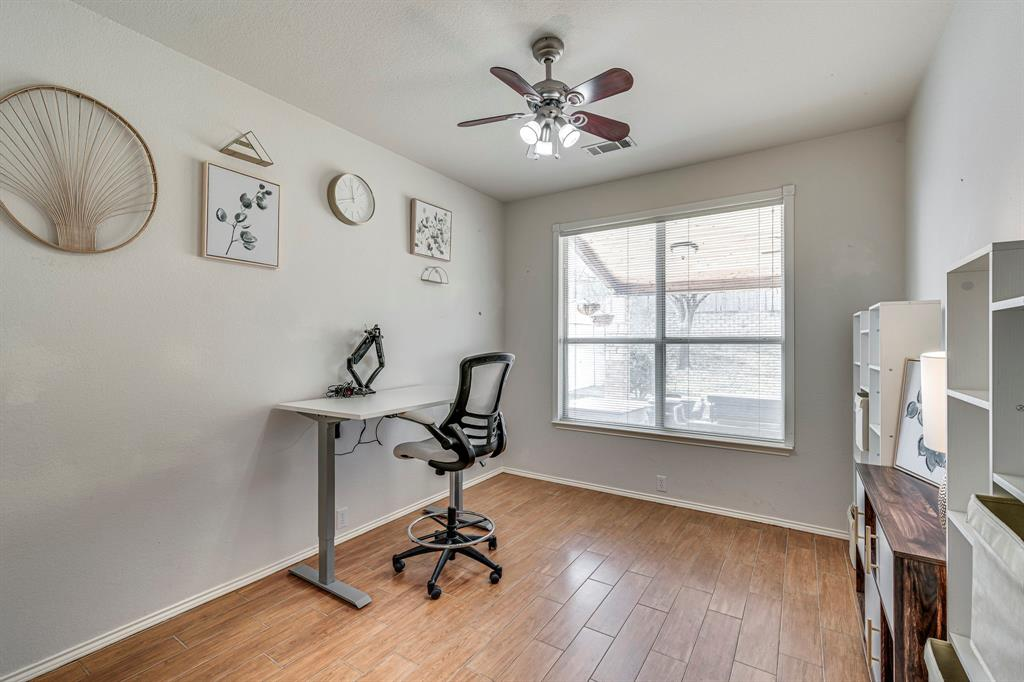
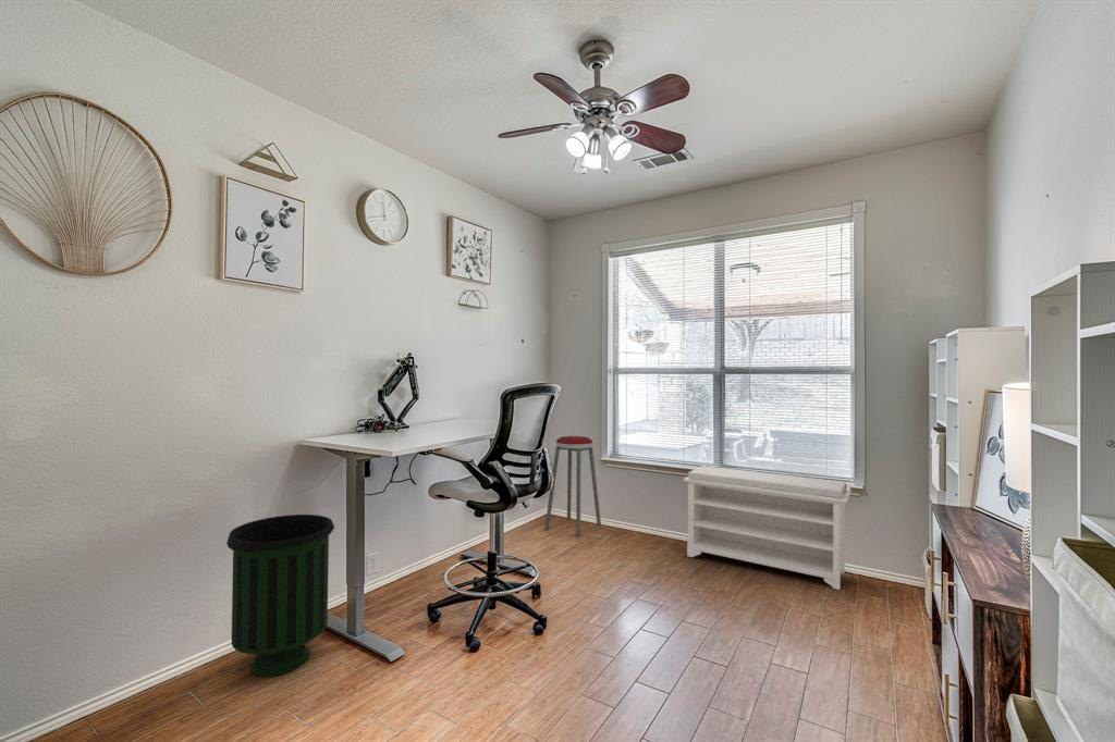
+ bench (763, 520)
+ music stool (571, 482)
+ trash can (282, 593)
